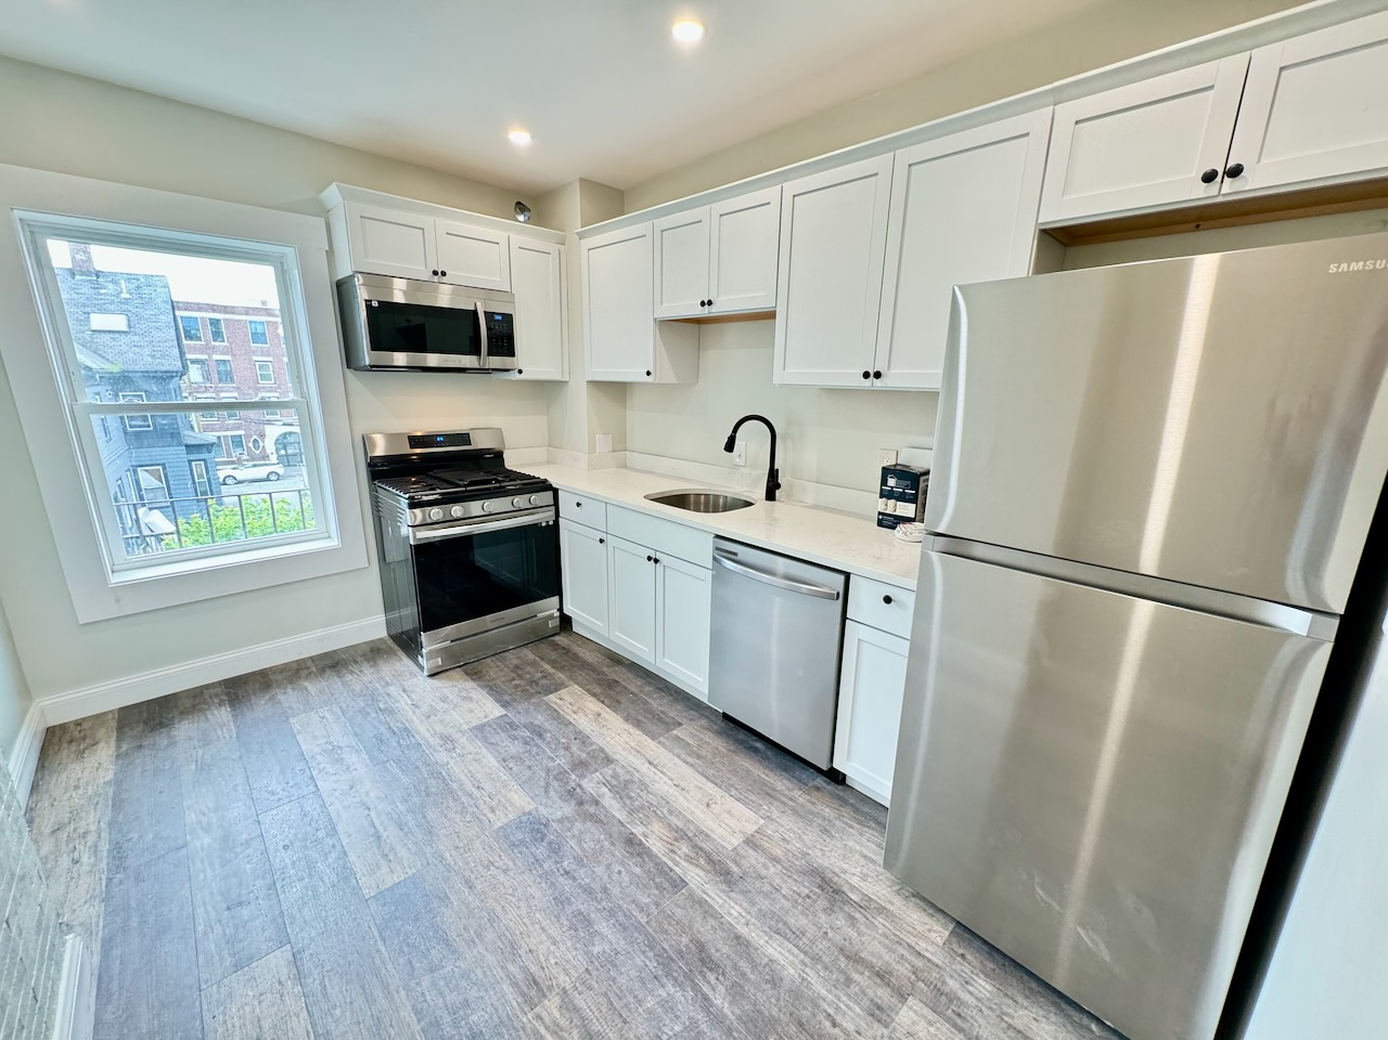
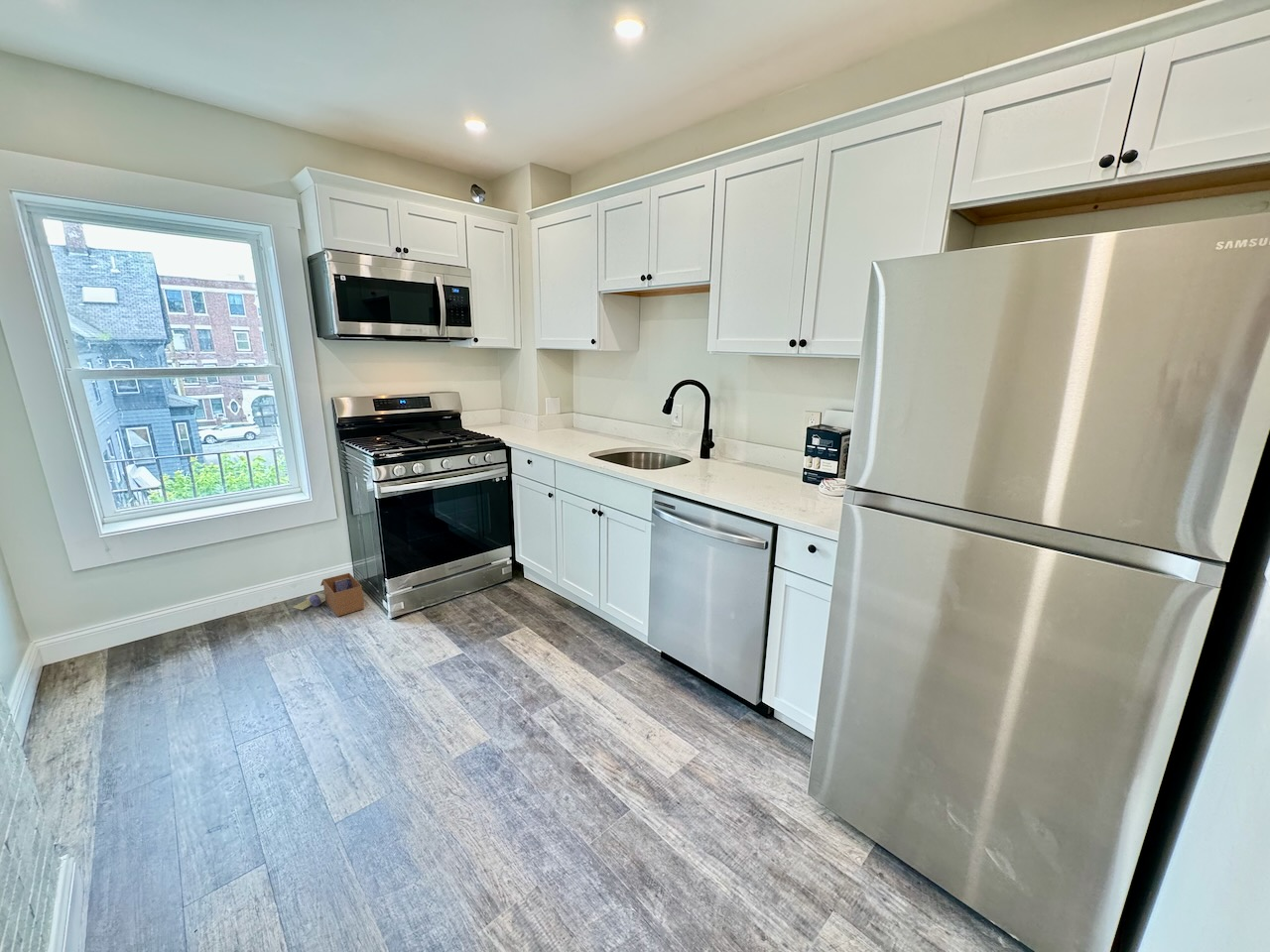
+ cardboard box (324, 593)
